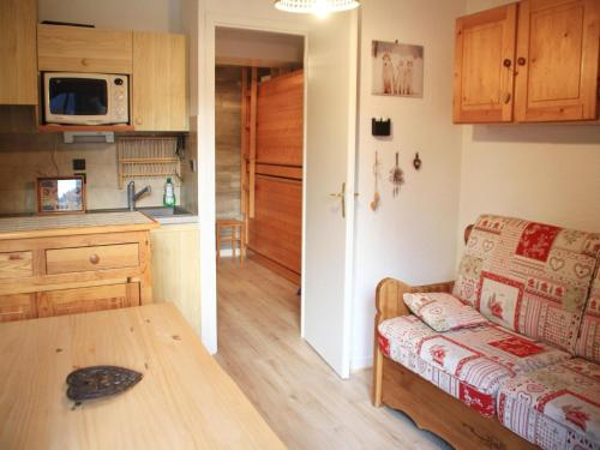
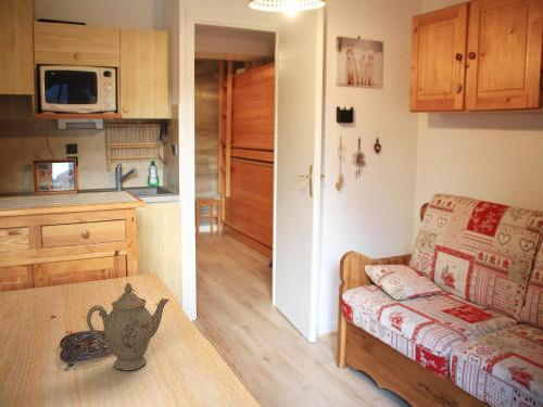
+ chinaware (129, 323)
